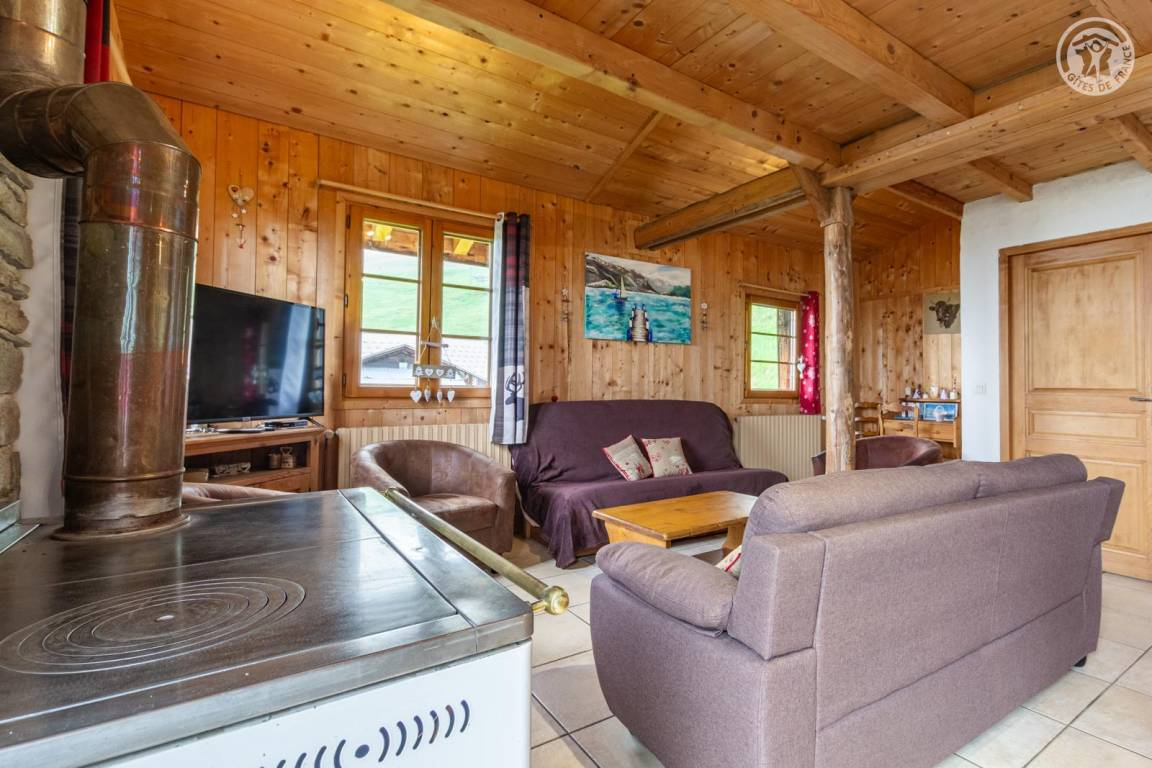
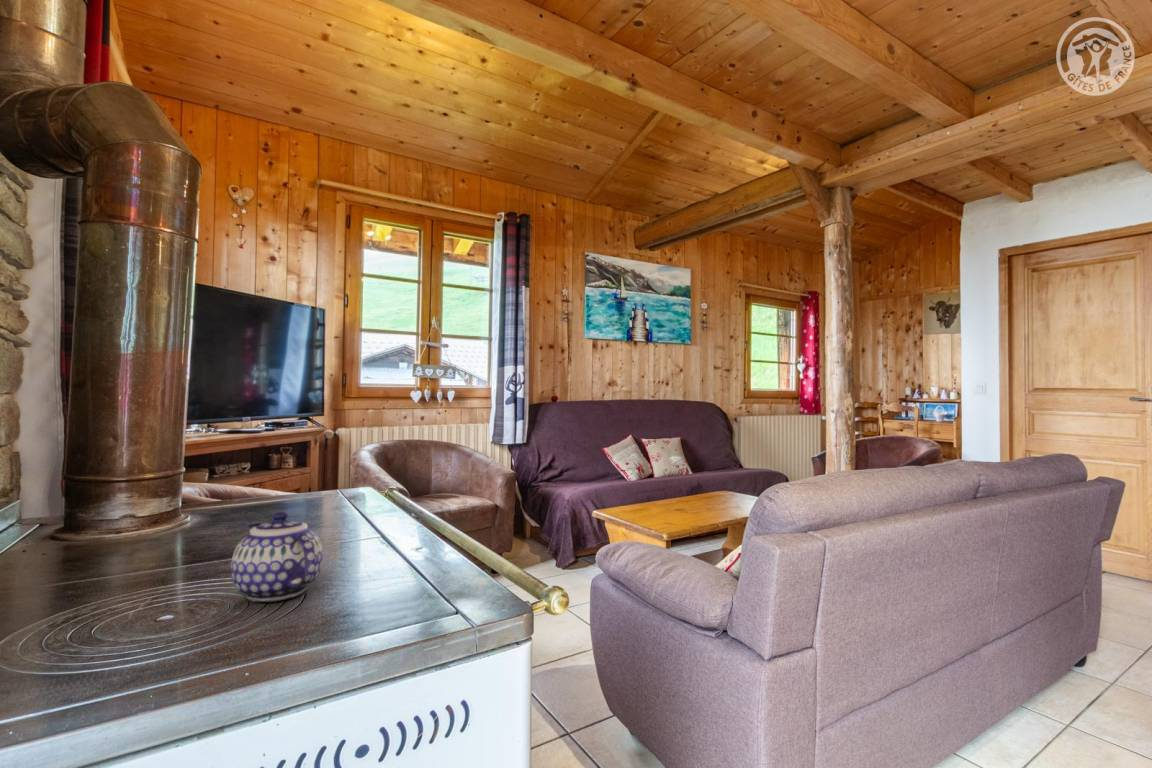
+ teapot (278, 552)
